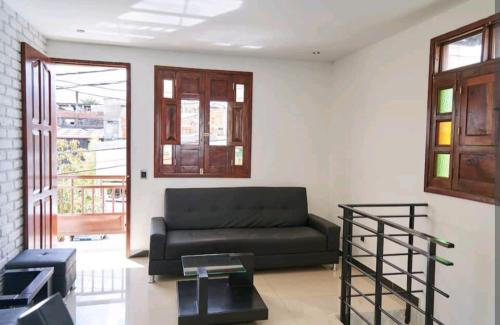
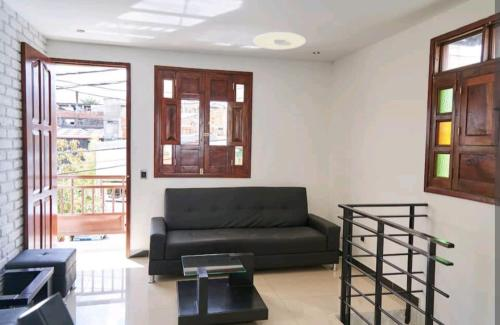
+ ceiling light (279, 38)
